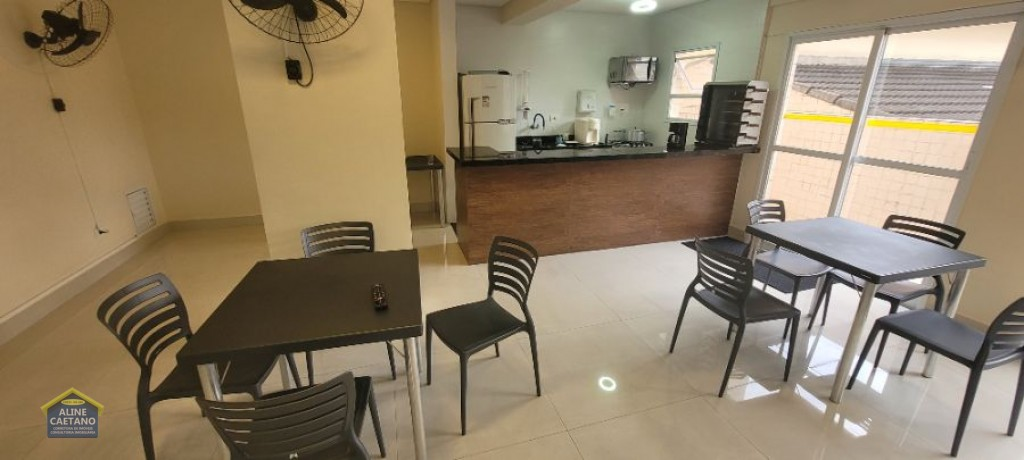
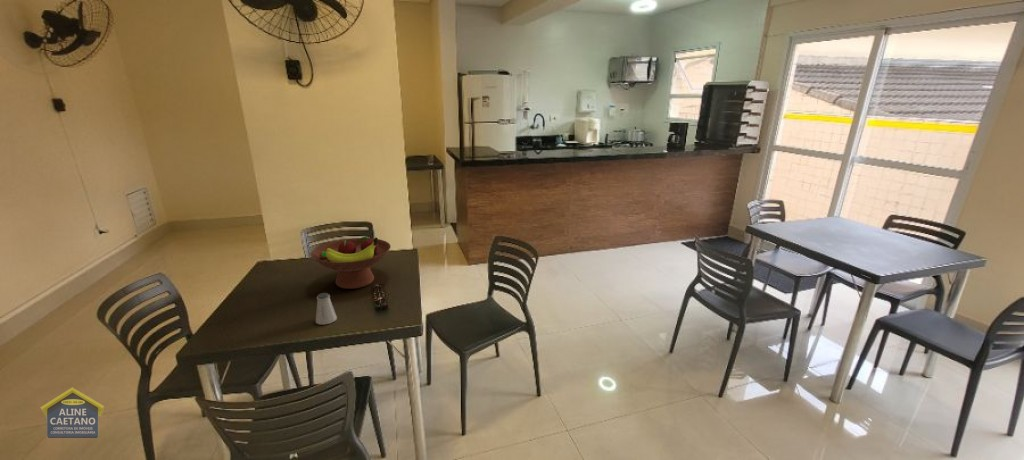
+ saltshaker (324, 307)
+ fruit bowl (353, 259)
